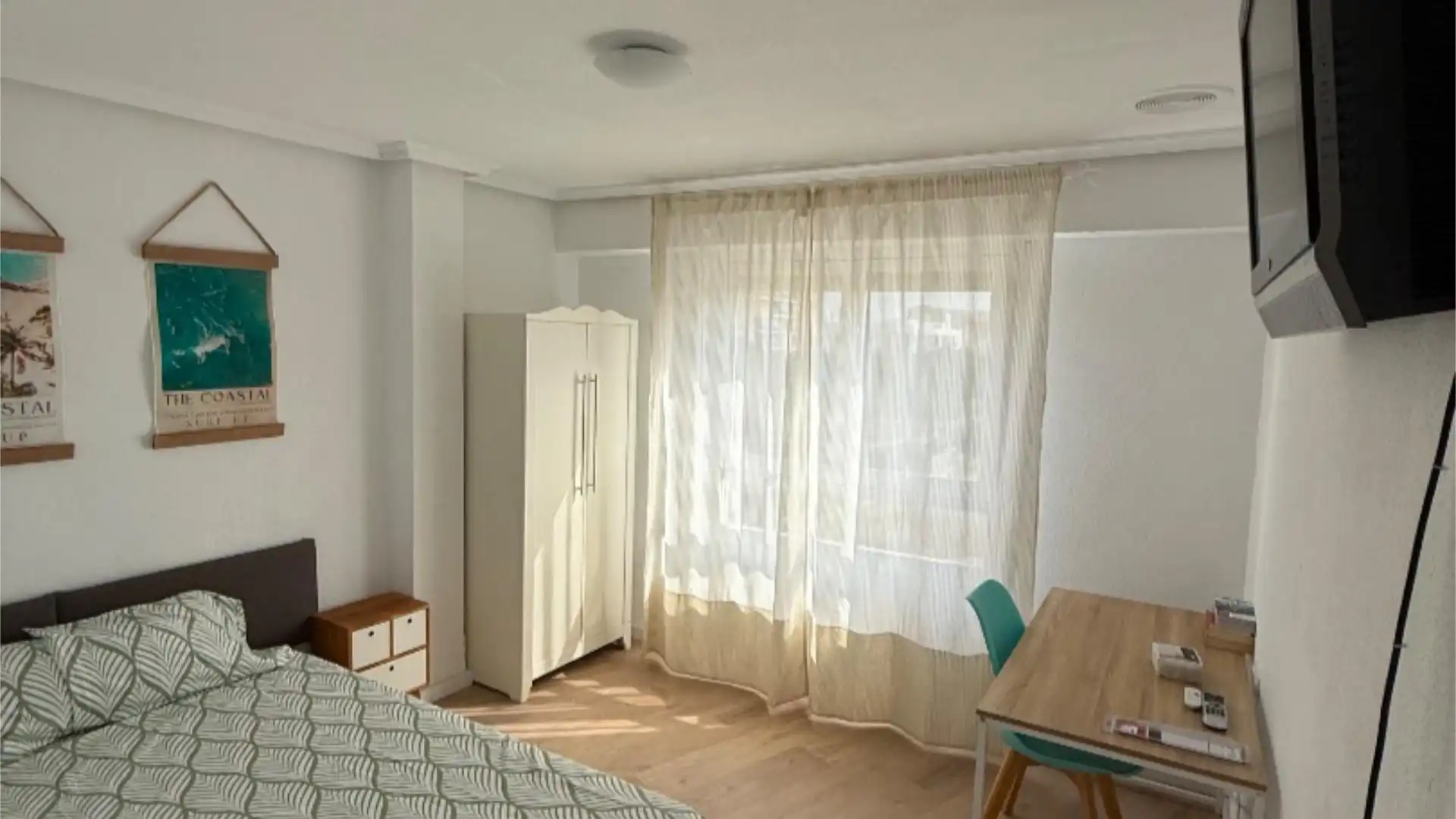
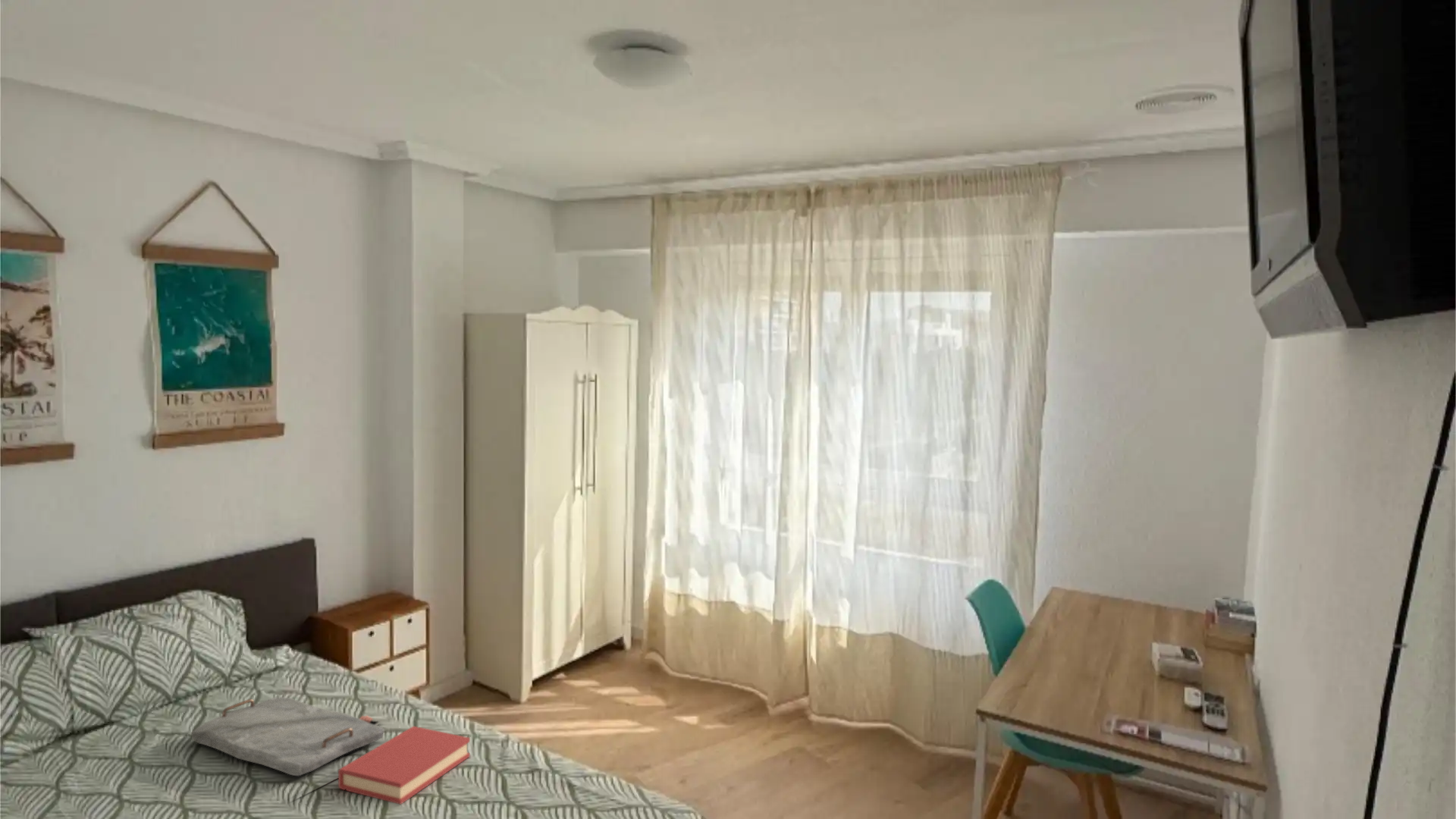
+ serving tray (297, 725)
+ hardback book (406, 762)
